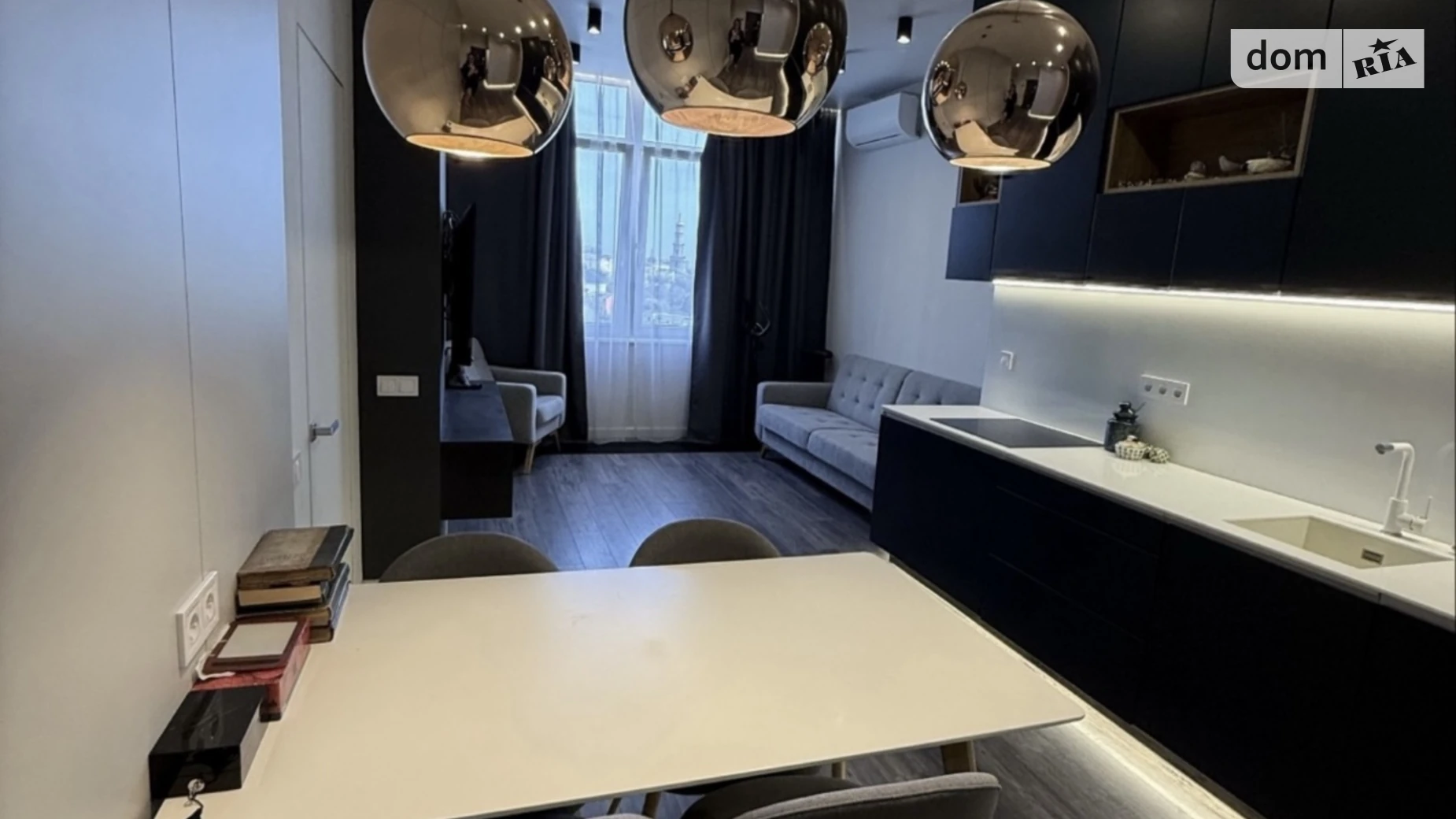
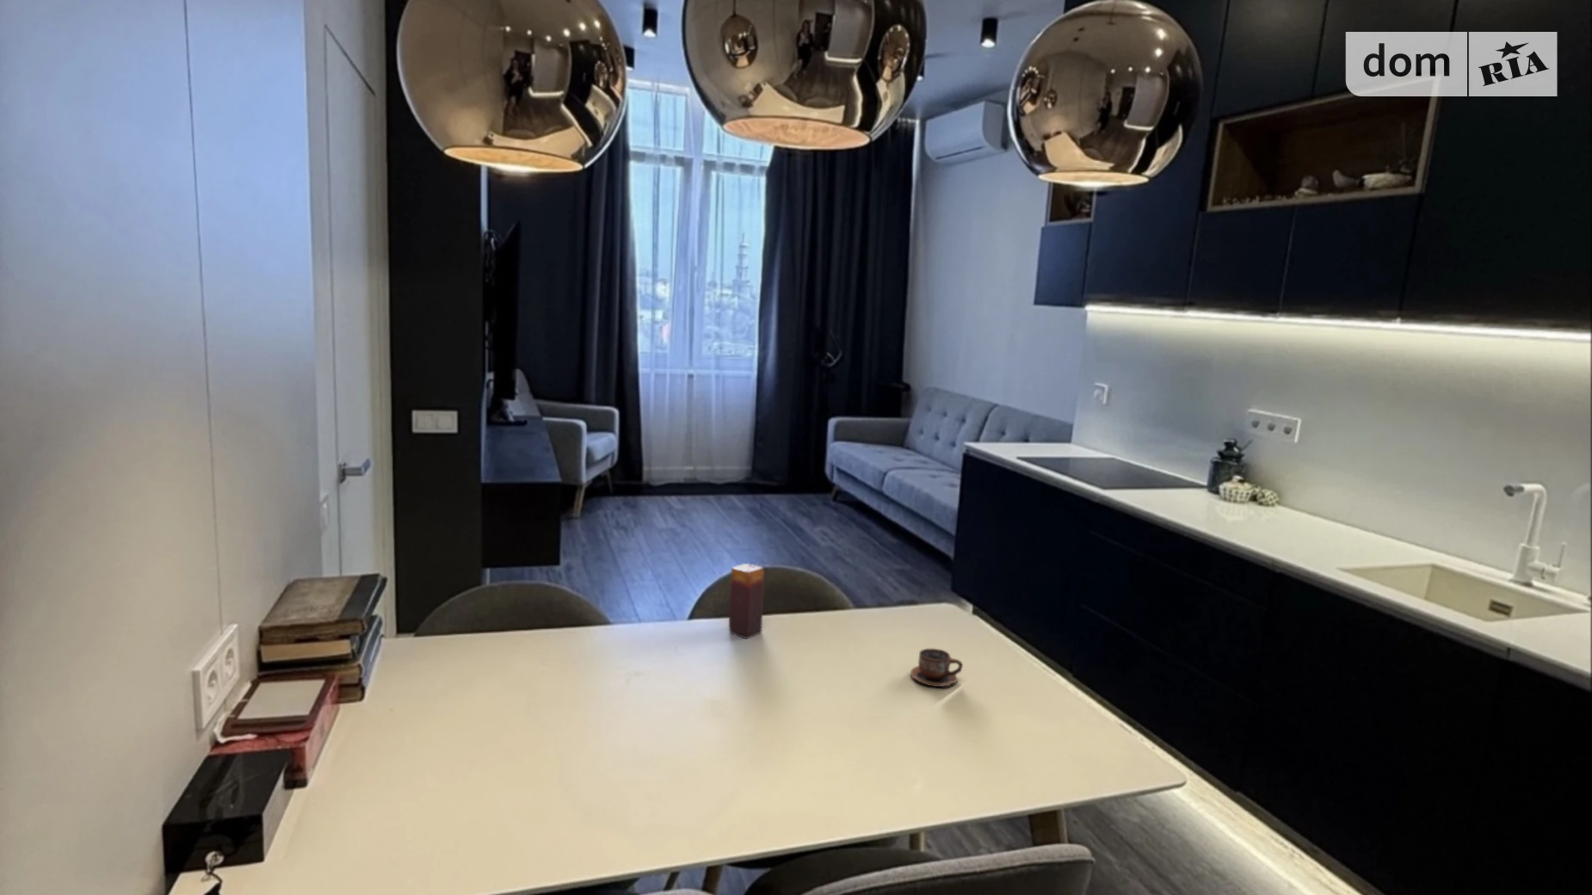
+ candle (746, 600)
+ cup (935, 667)
